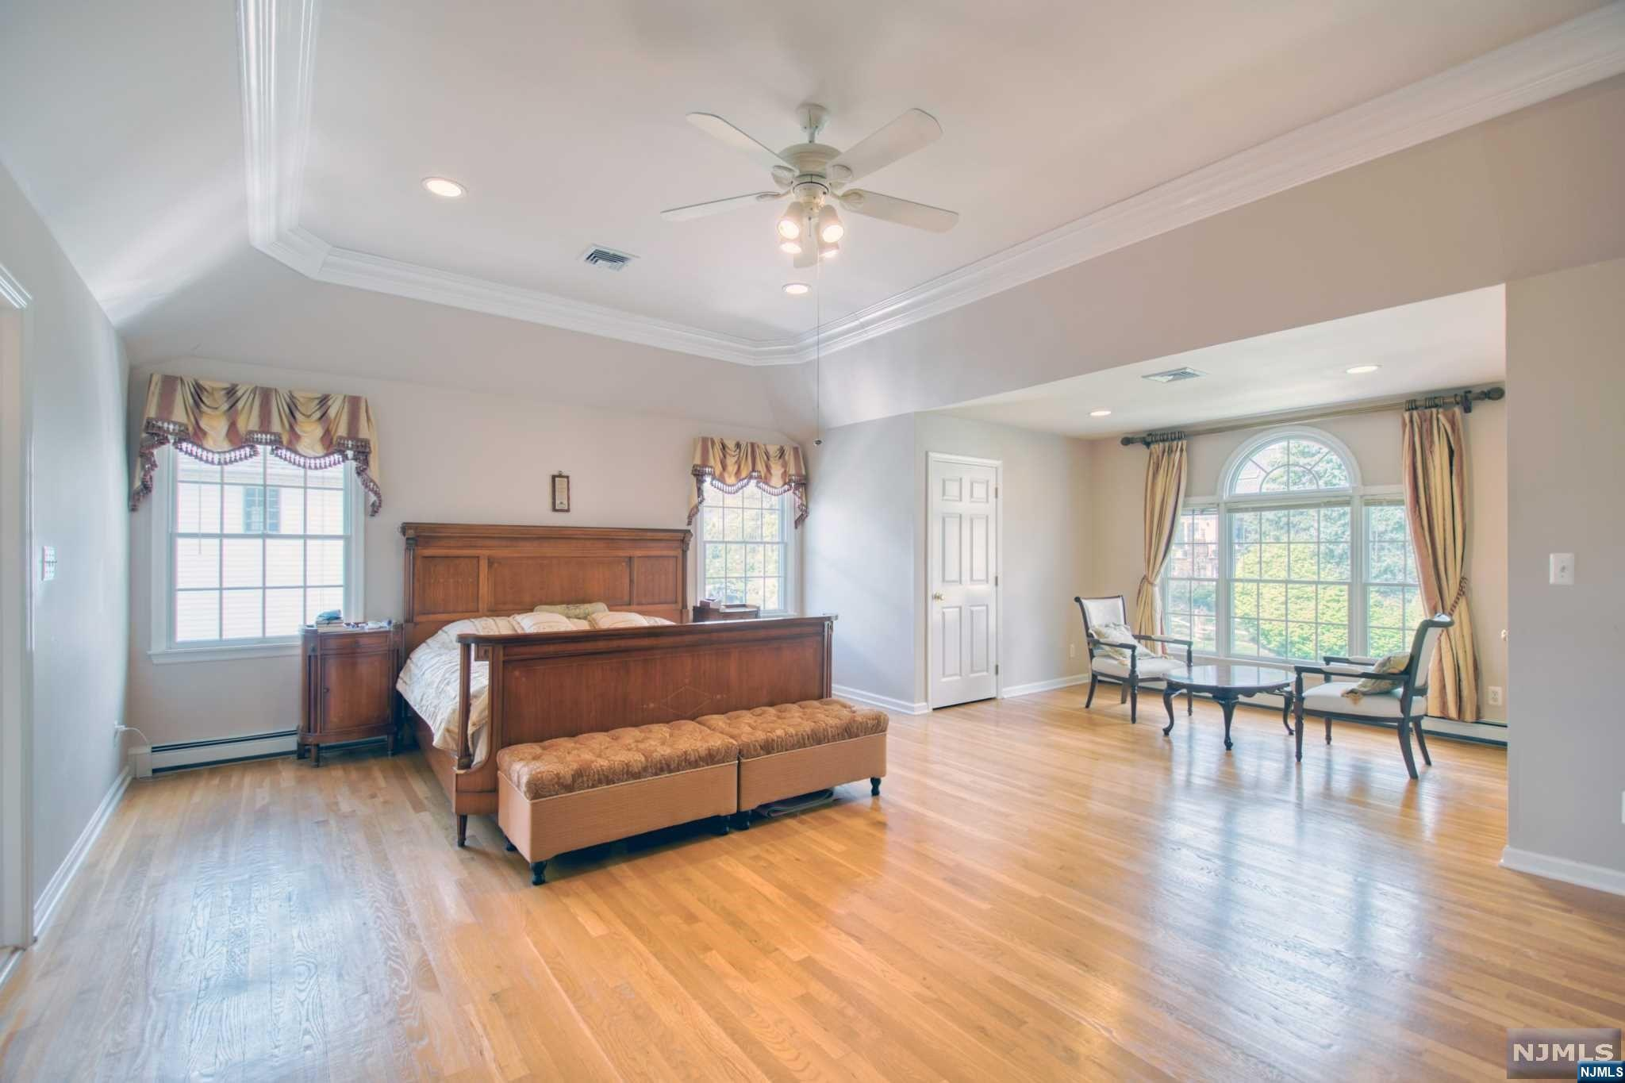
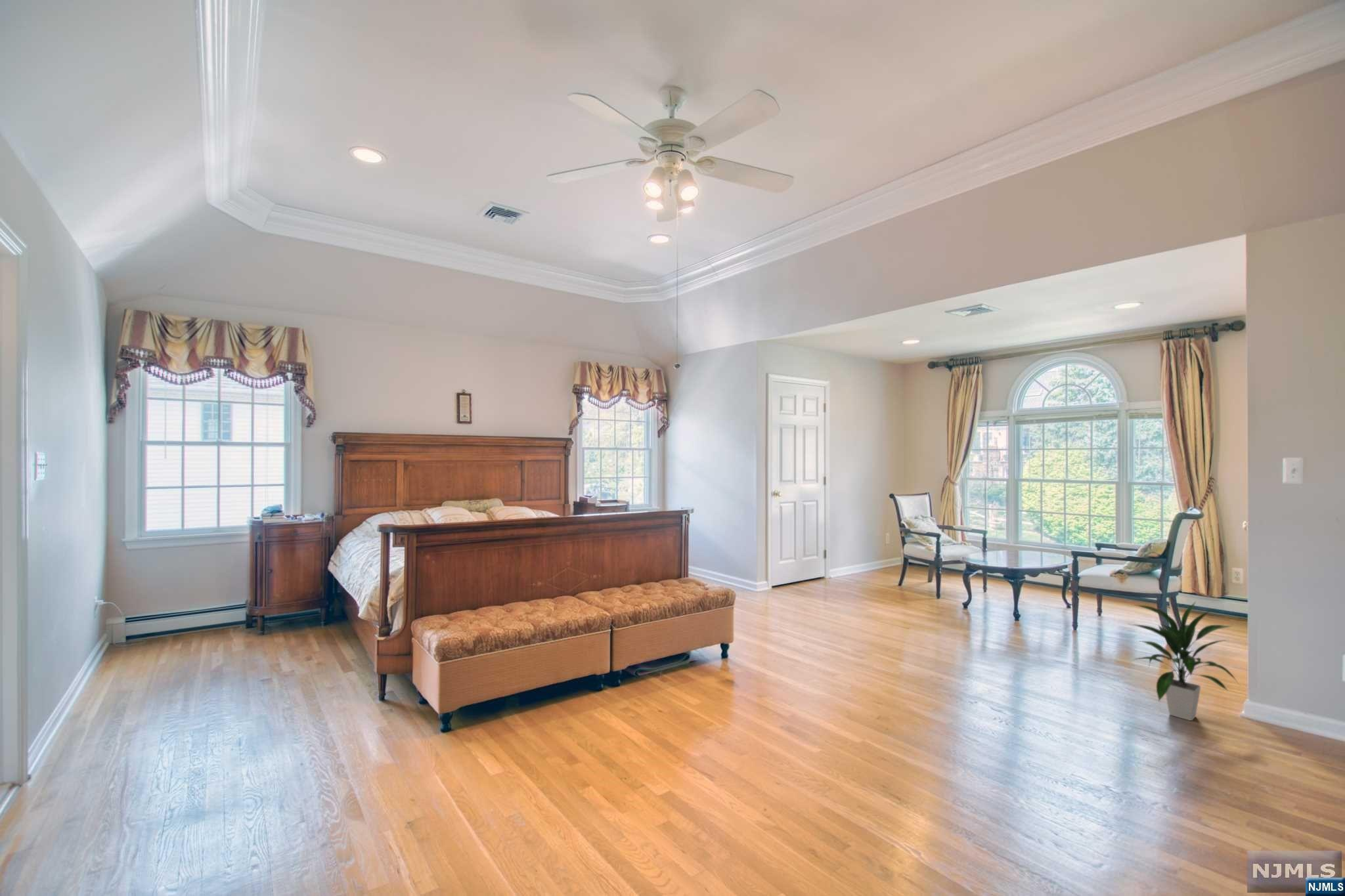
+ indoor plant (1178, 658)
